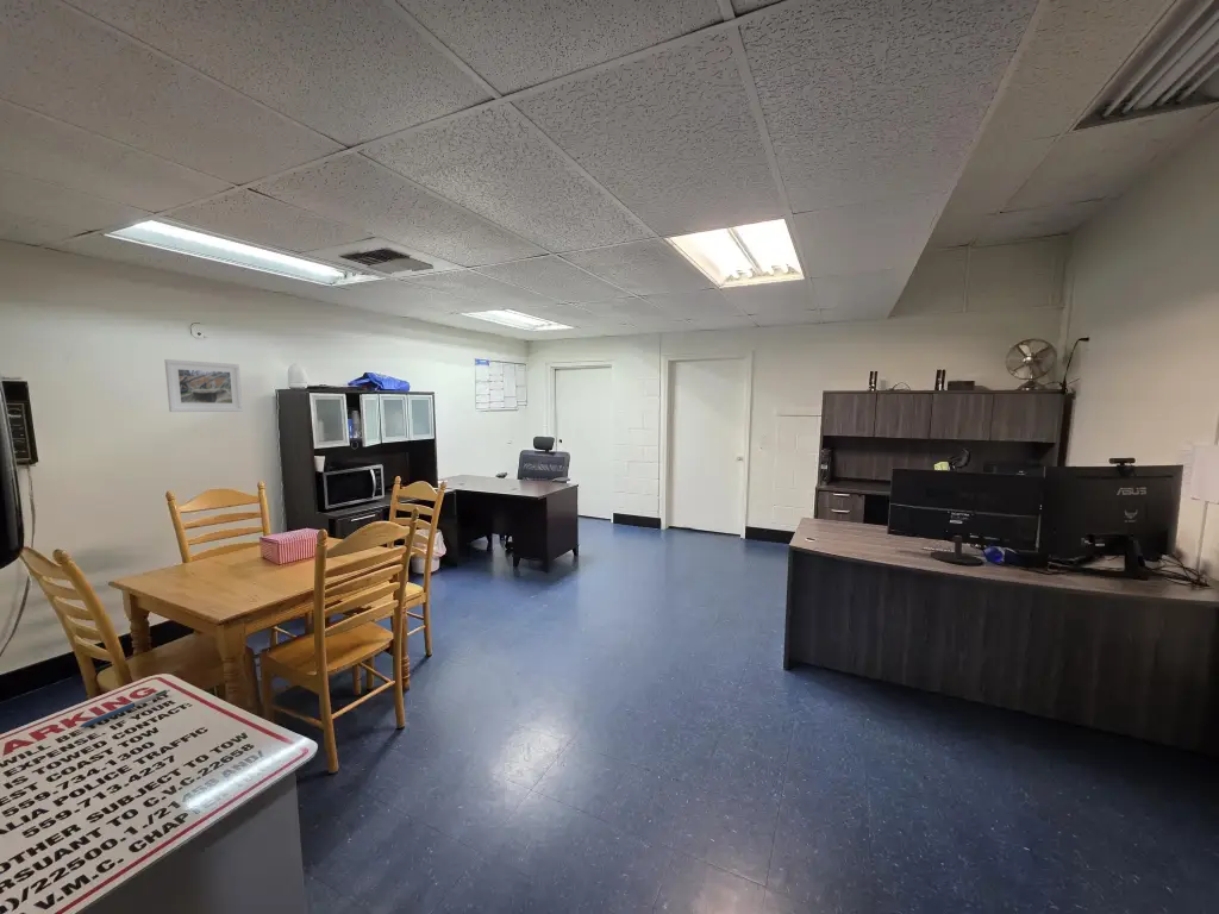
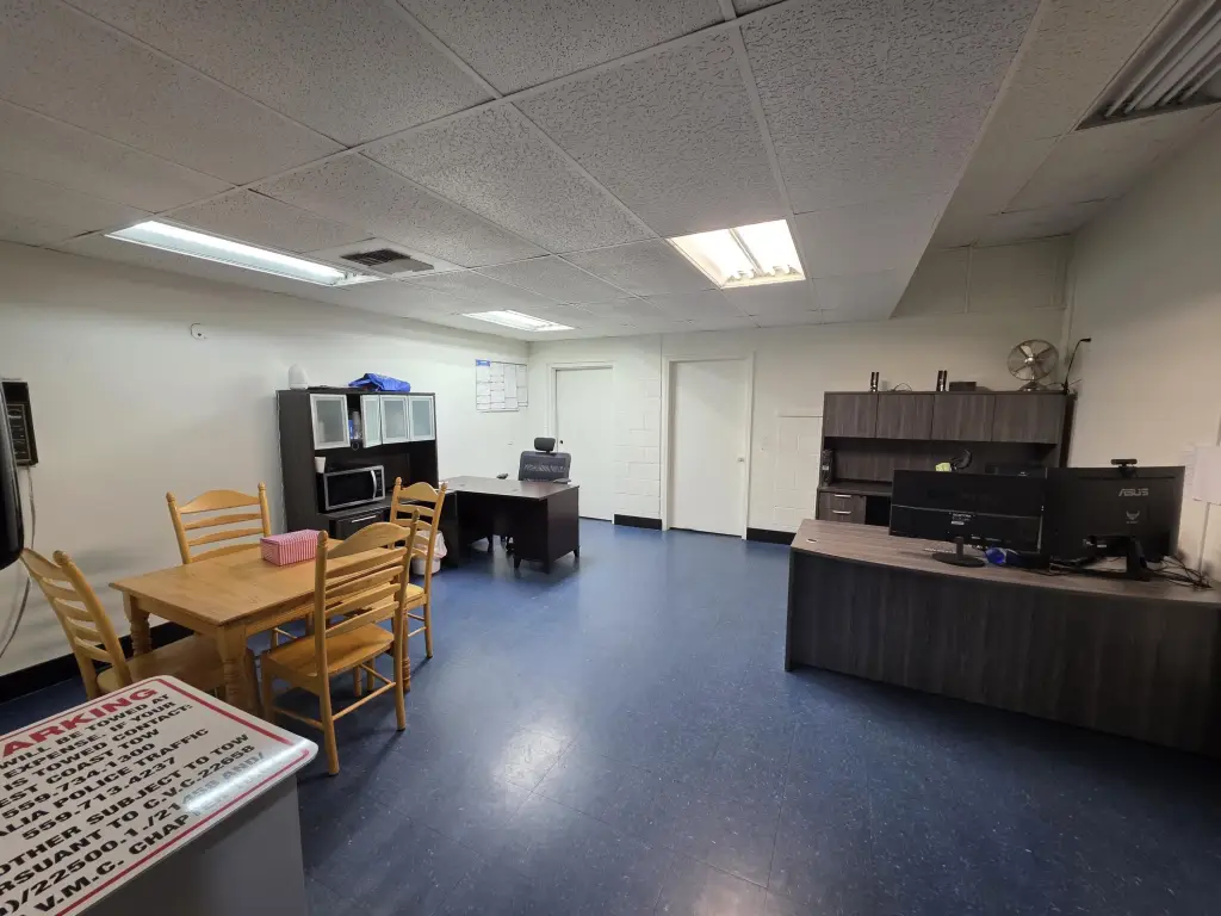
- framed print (206, 387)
- pen (126, 707)
